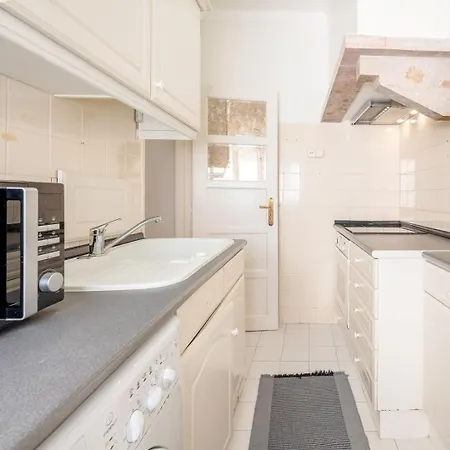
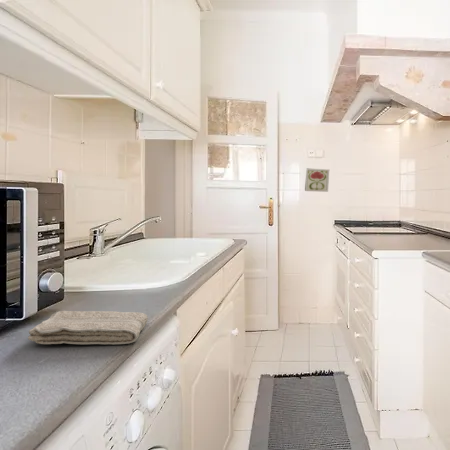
+ decorative tile (317, 180)
+ washcloth (92, 325)
